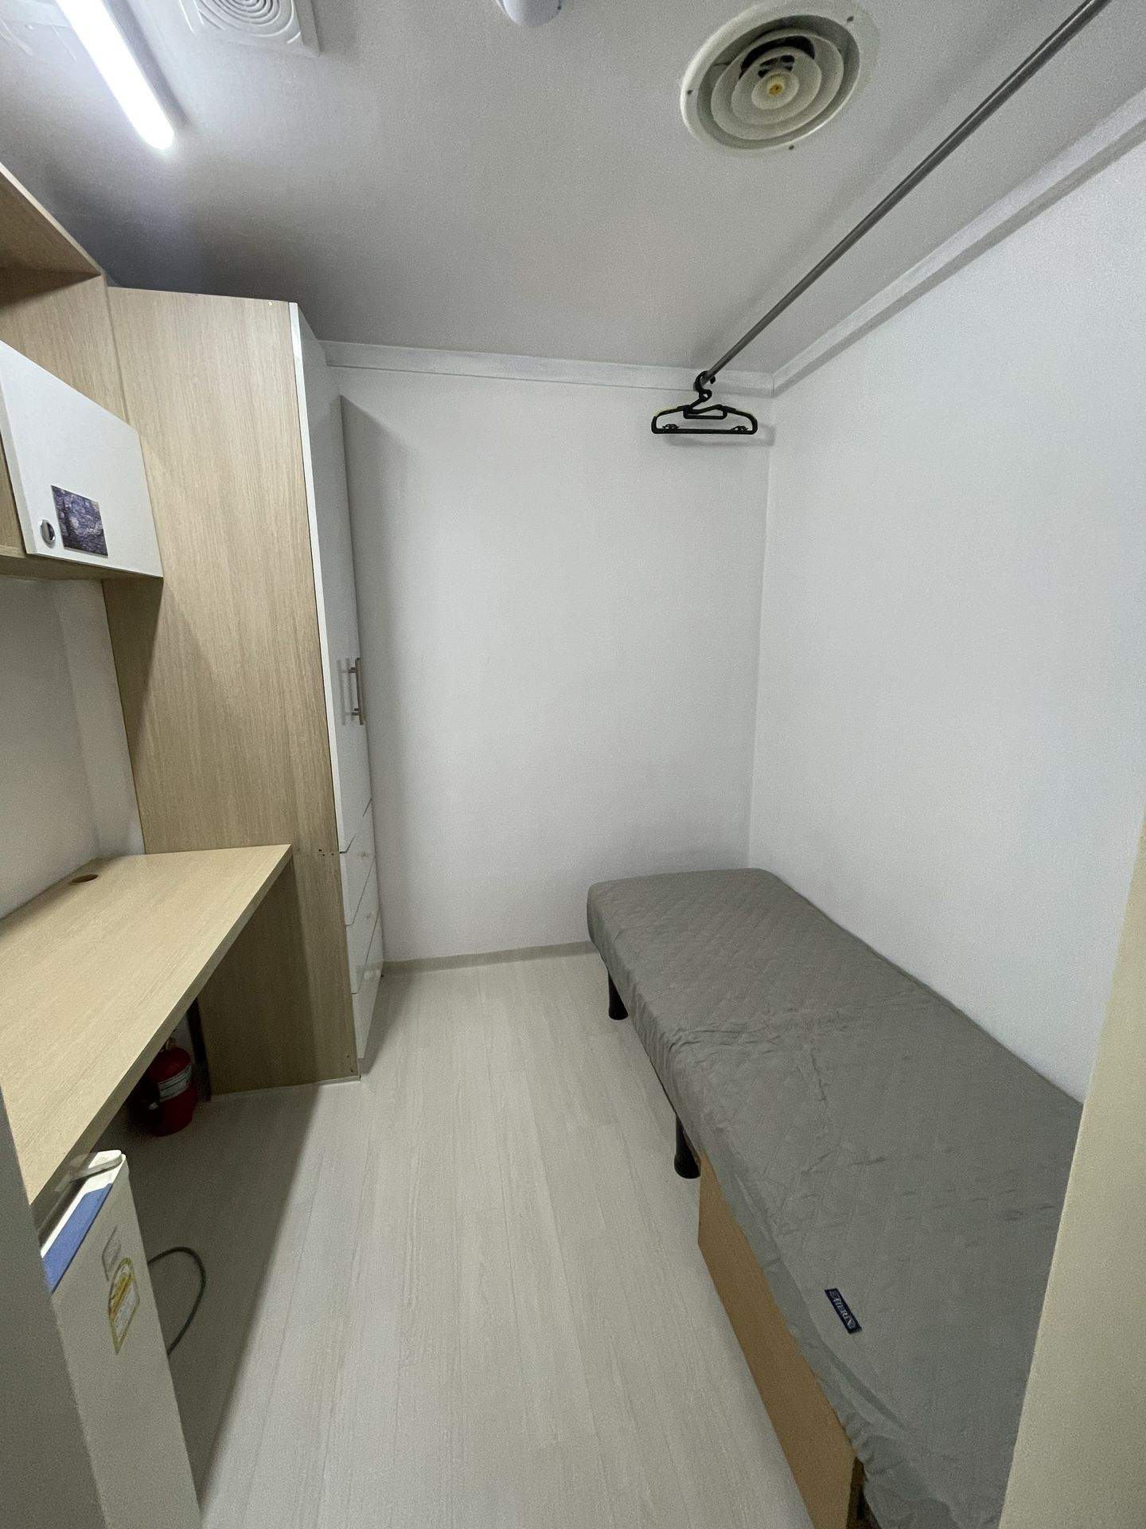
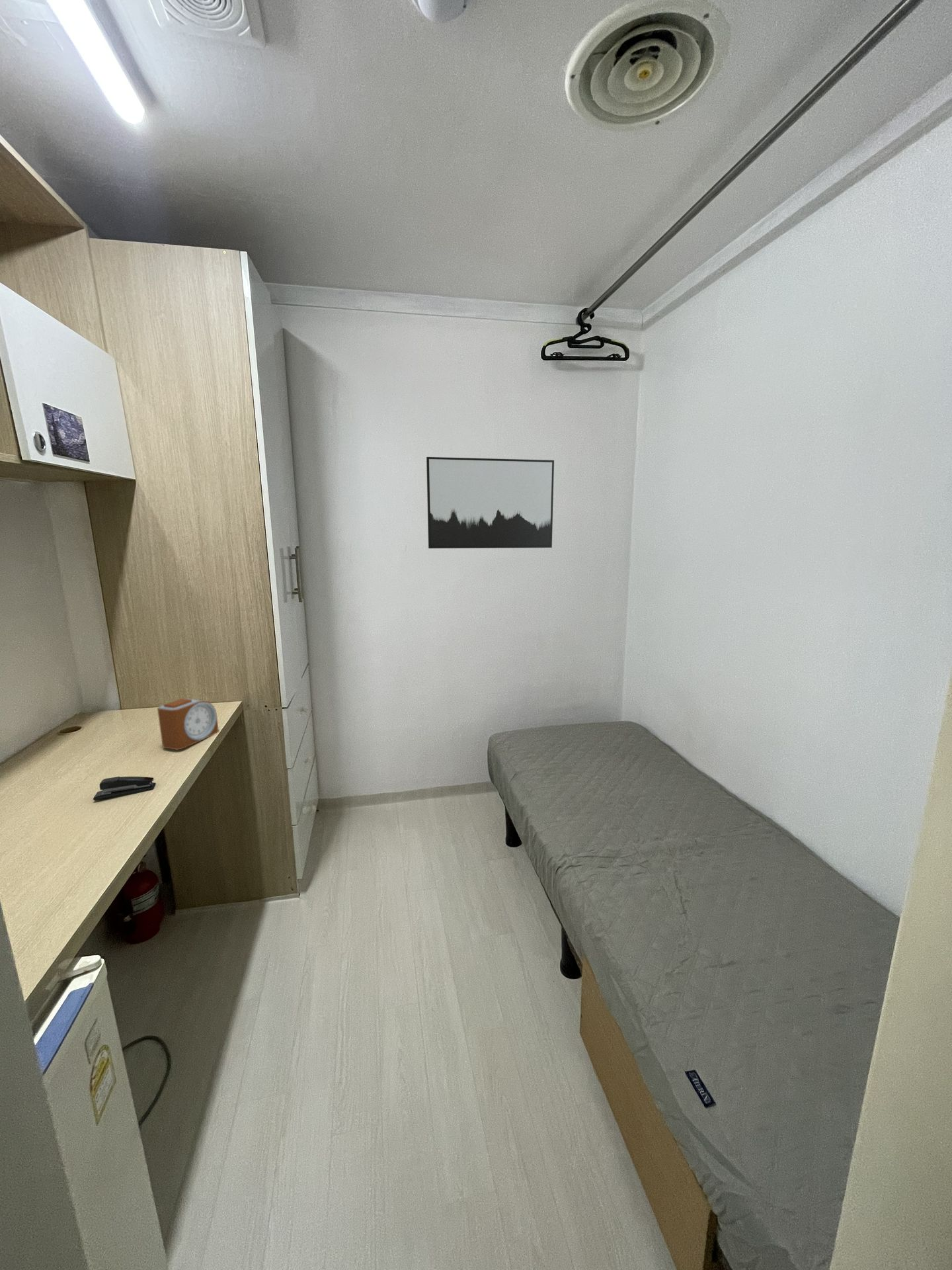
+ alarm clock (188, 720)
+ wall art (491, 504)
+ stapler (124, 784)
